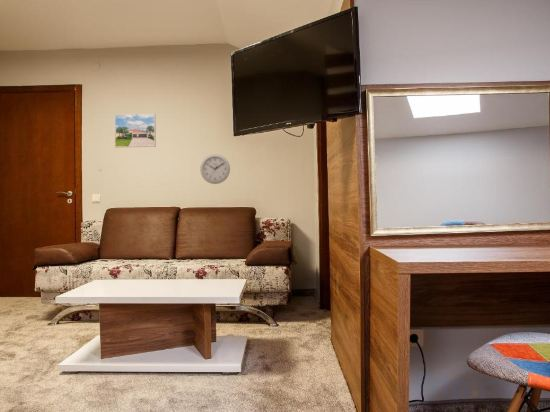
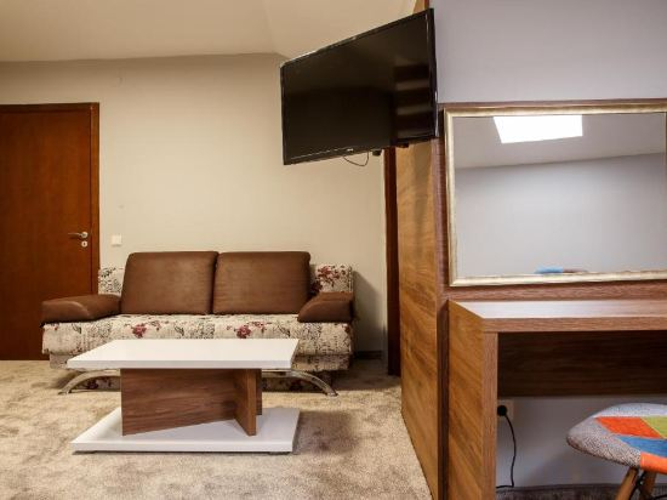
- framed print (135, 130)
- wall clock (215, 169)
